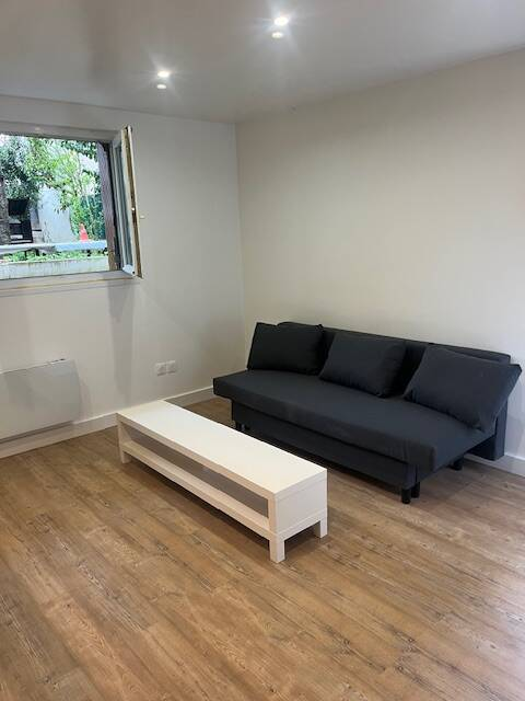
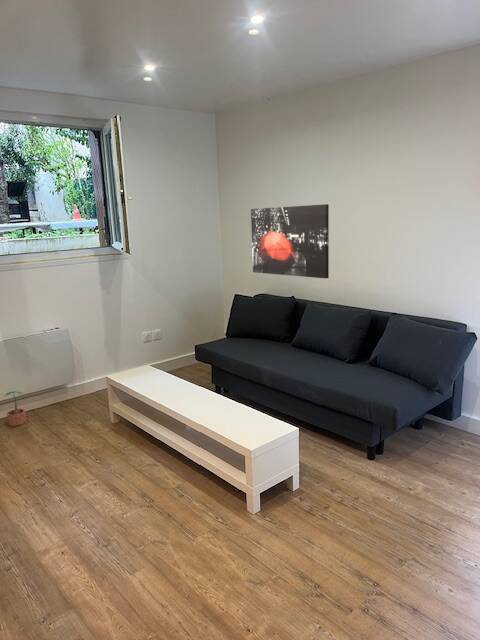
+ potted plant (15, 406)
+ wall art (287, 241)
